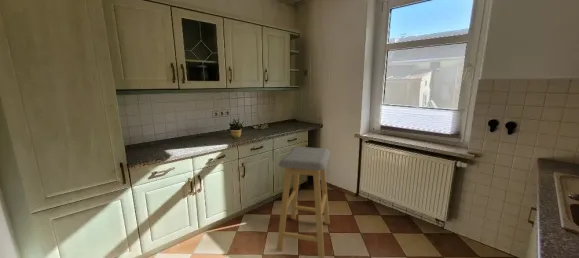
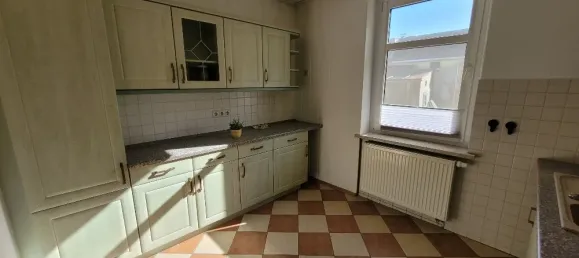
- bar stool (297, 194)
